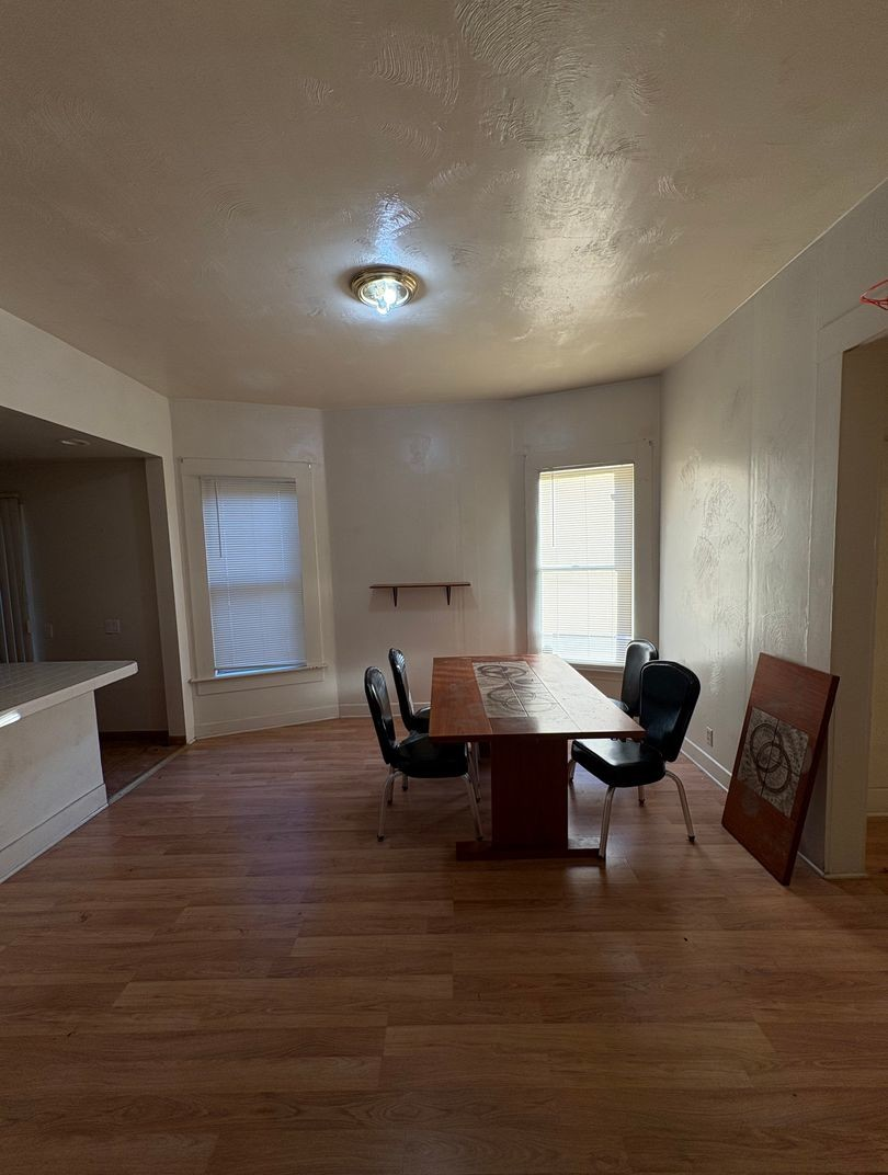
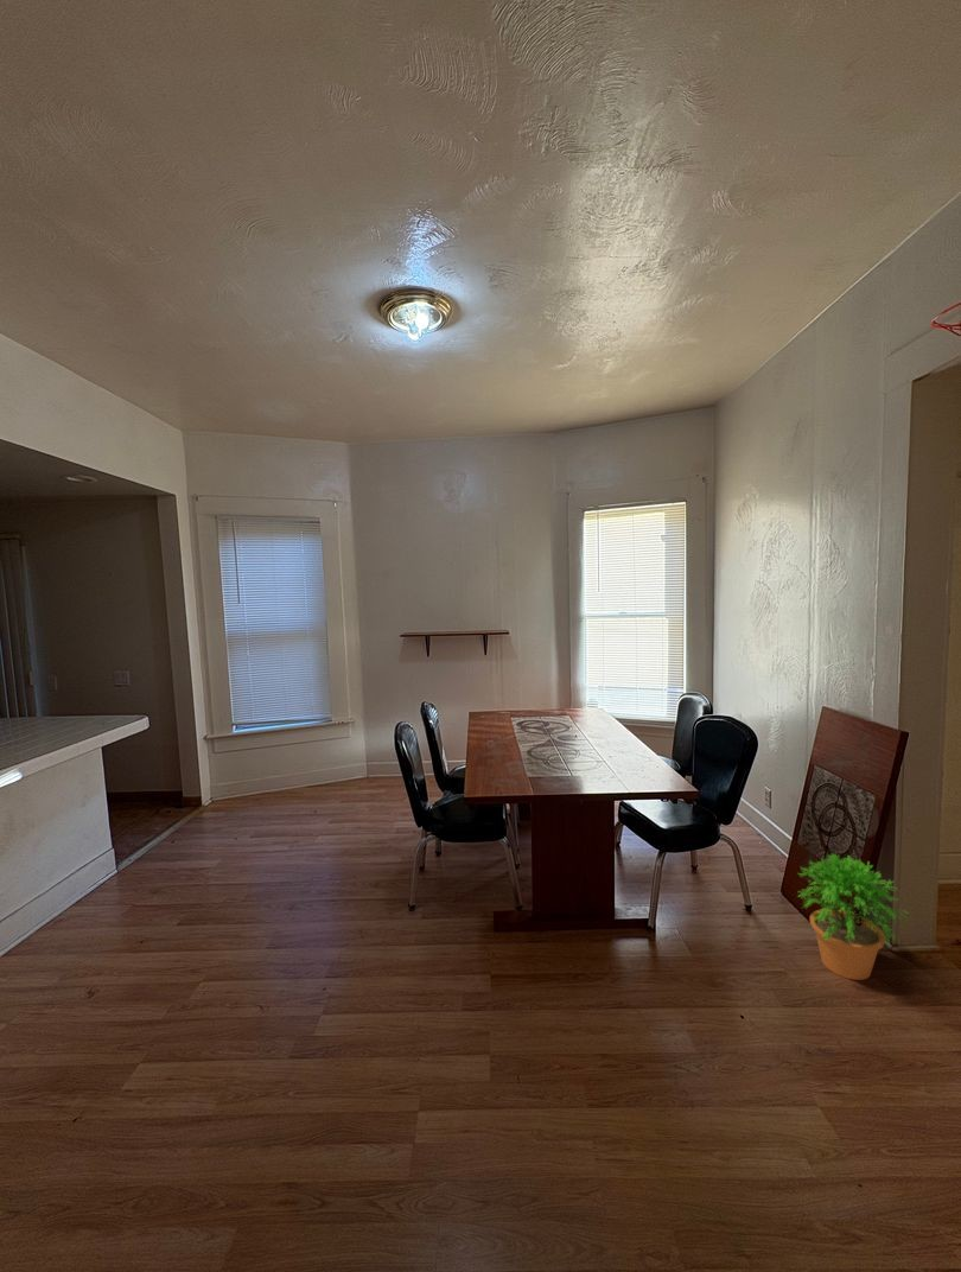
+ potted plant (846, 910)
